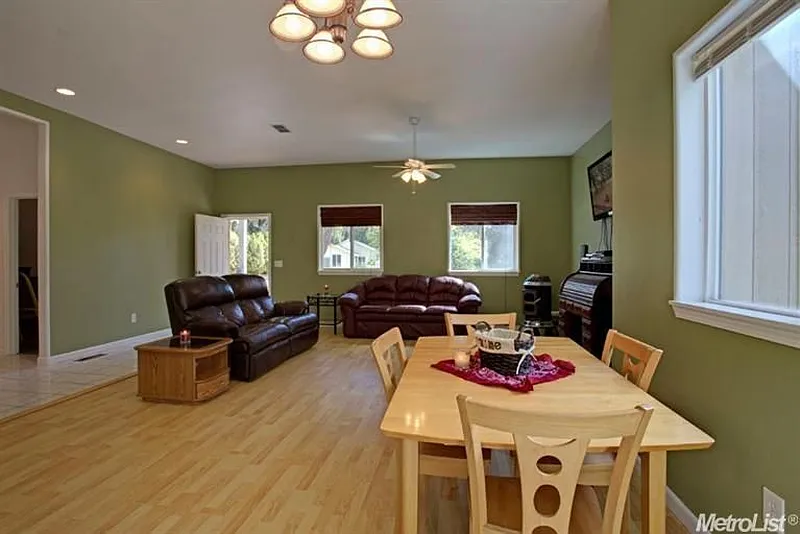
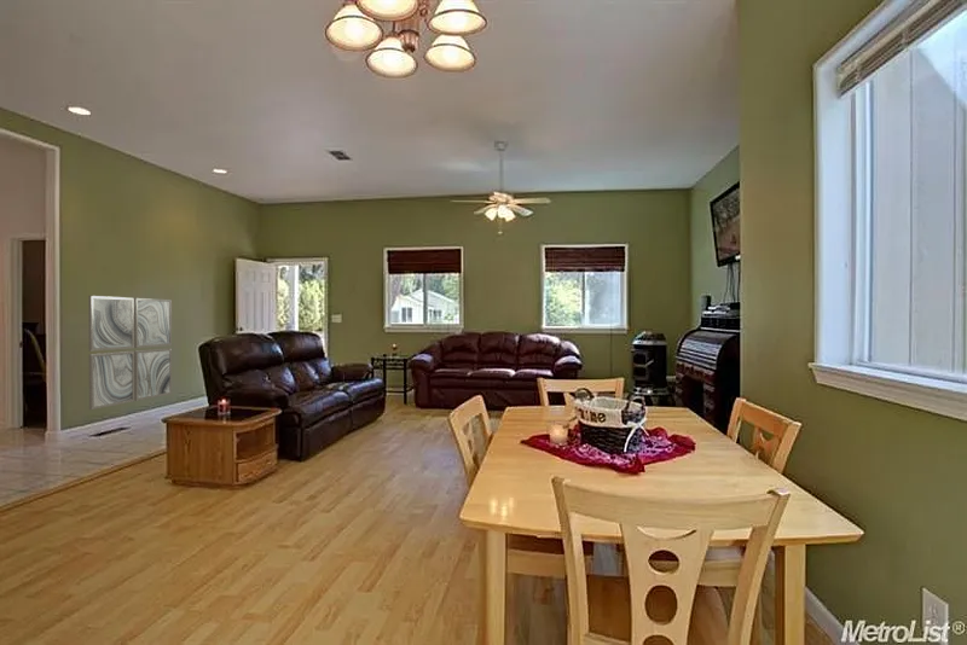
+ wall art (134, 350)
